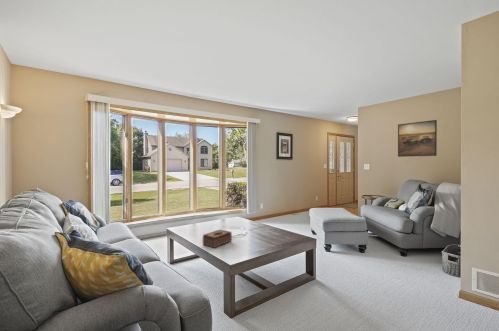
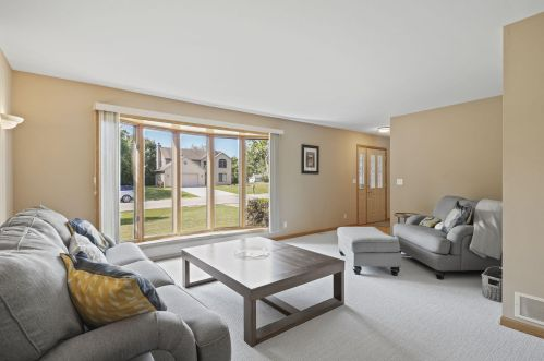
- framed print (416, 139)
- tissue box (217, 238)
